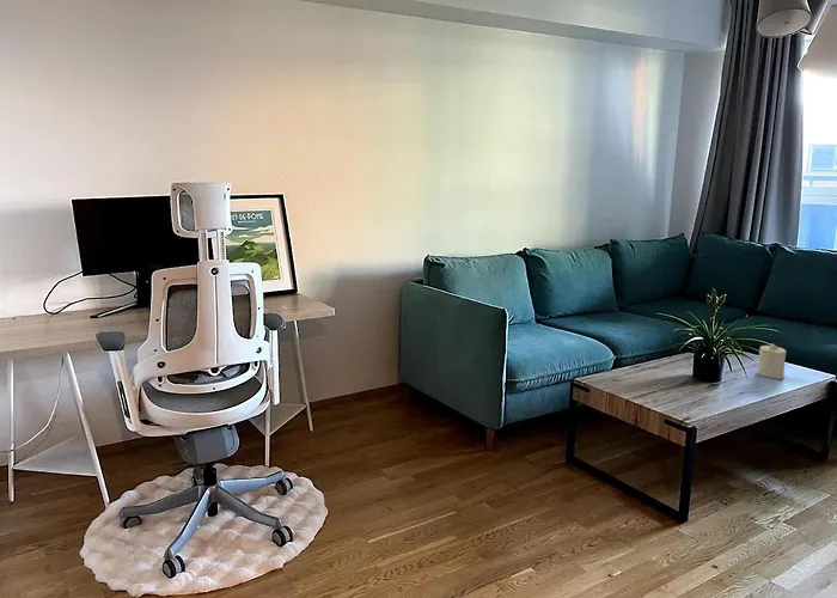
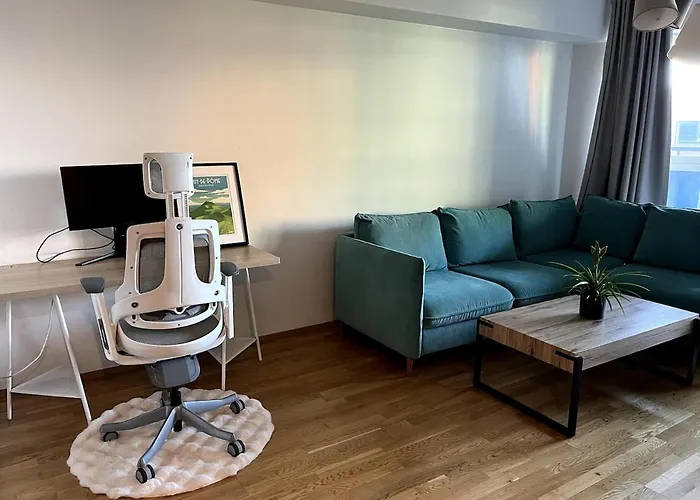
- candle (772, 359)
